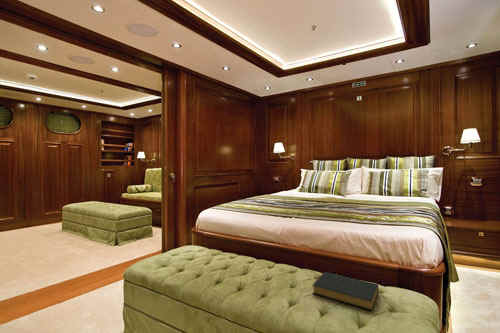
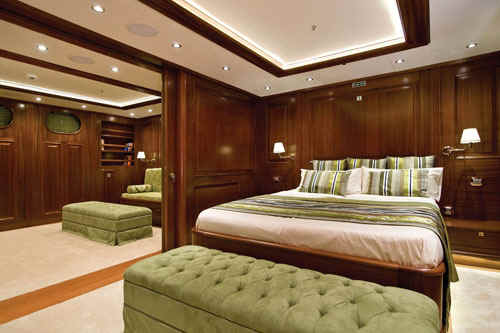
- hardback book (345, 288)
